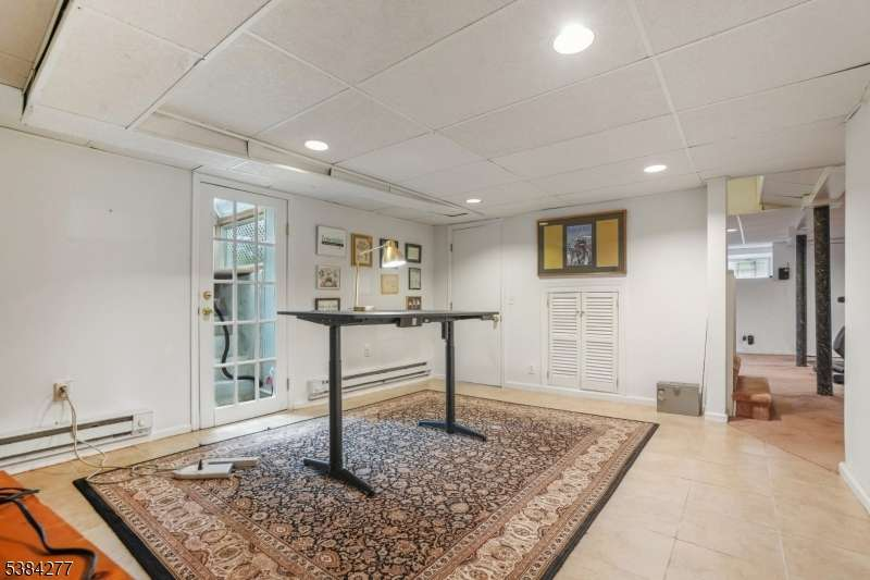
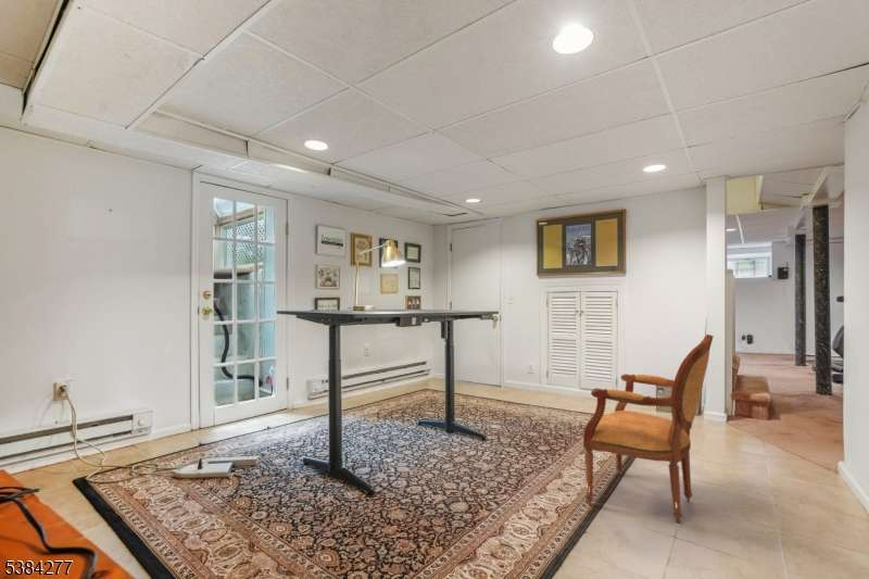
+ armchair (648, 416)
